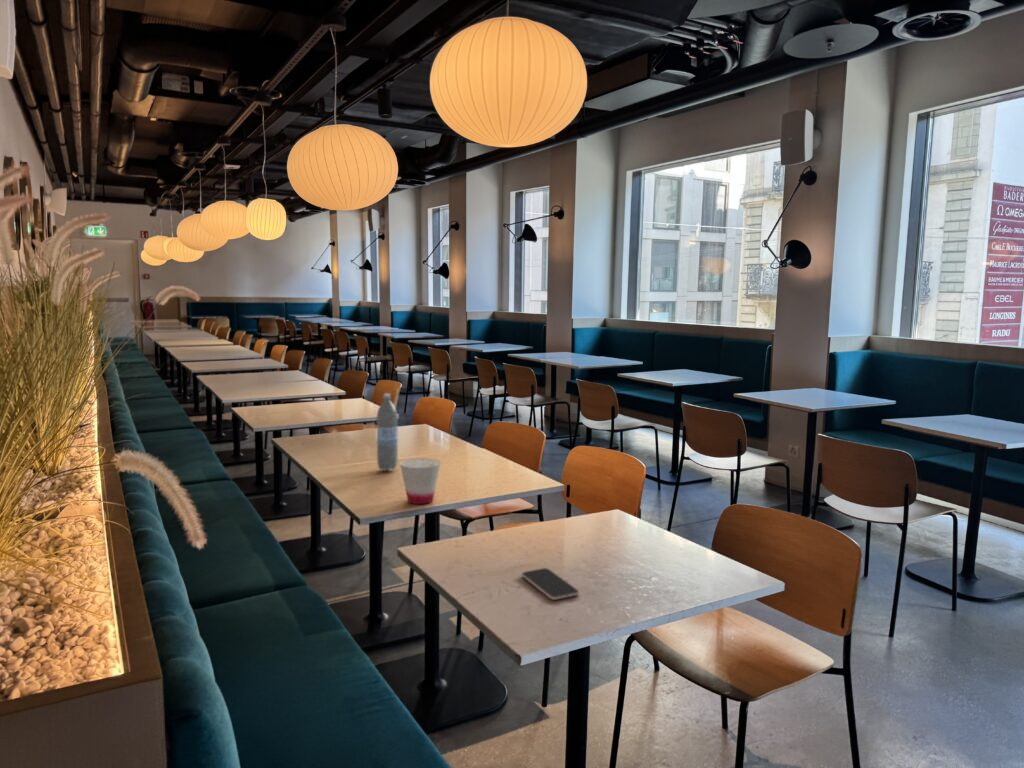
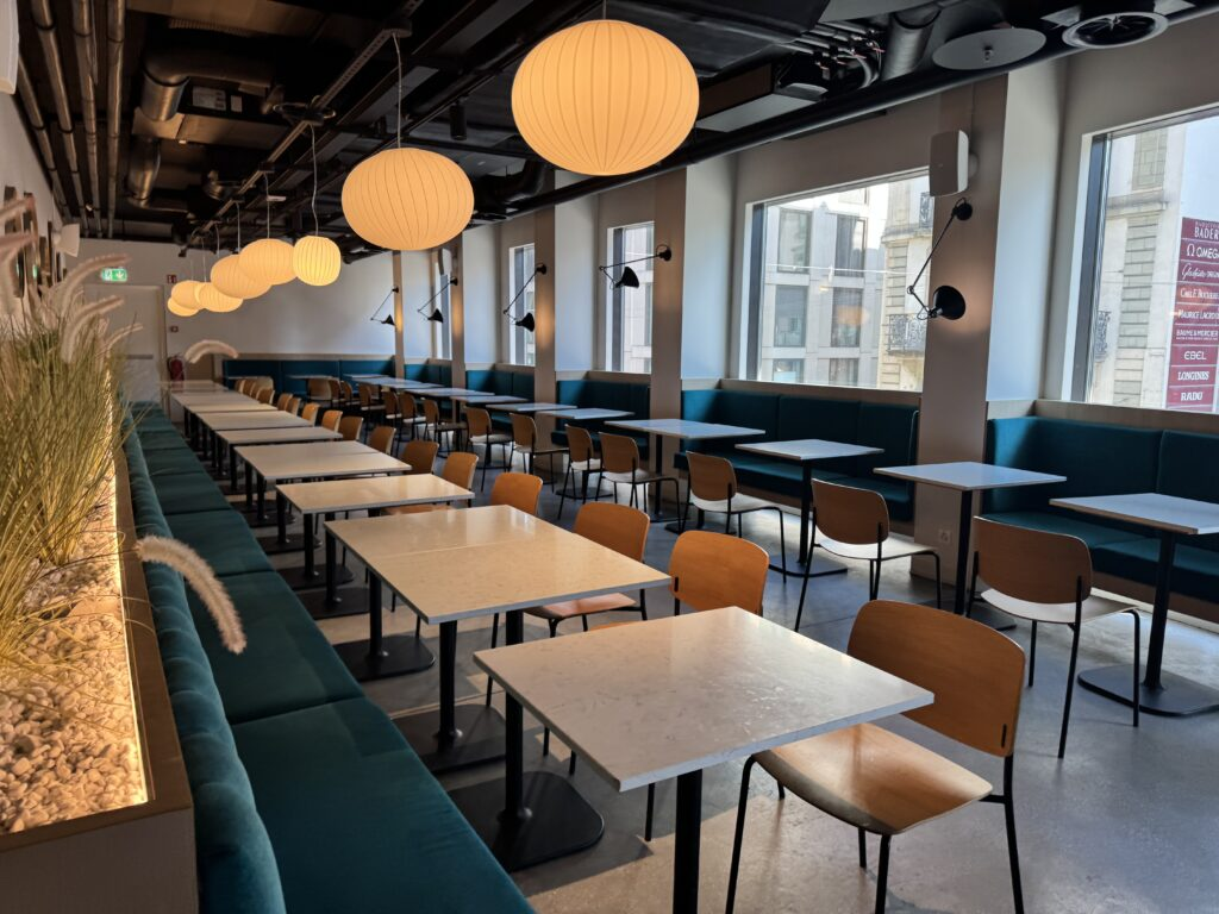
- water bottle (387, 432)
- cup (420, 481)
- smartphone (549, 583)
